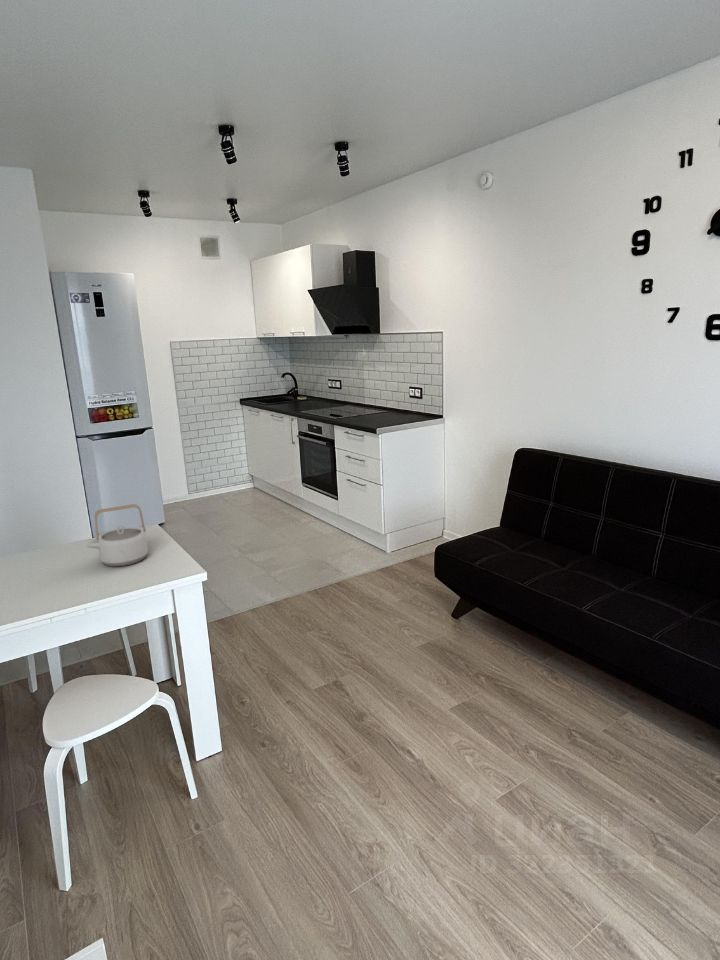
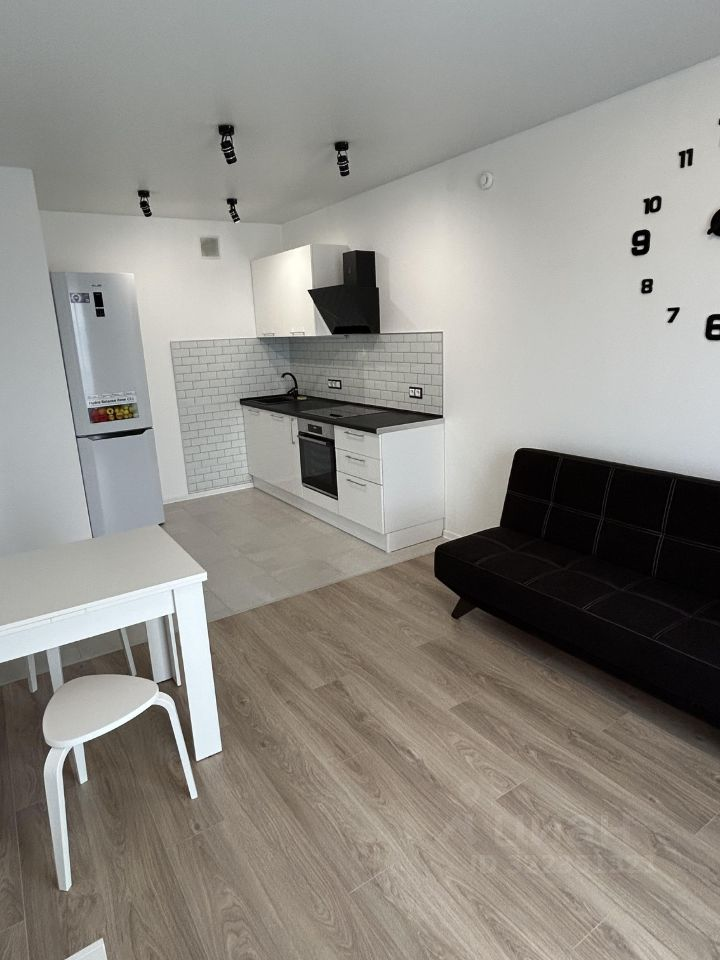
- teapot (116, 534)
